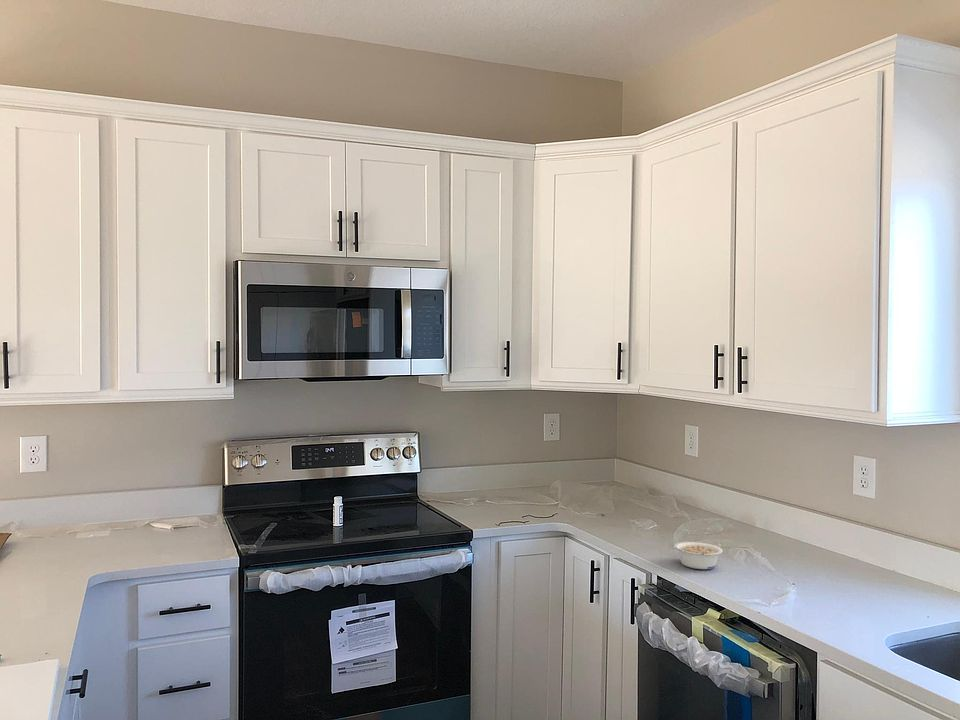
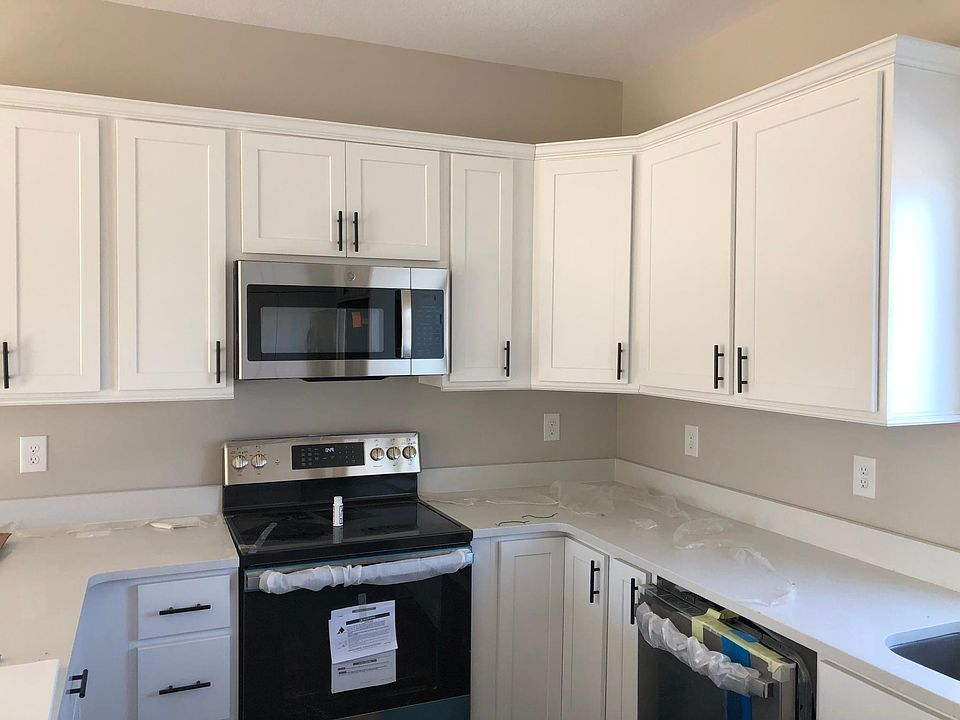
- legume (699, 555)
